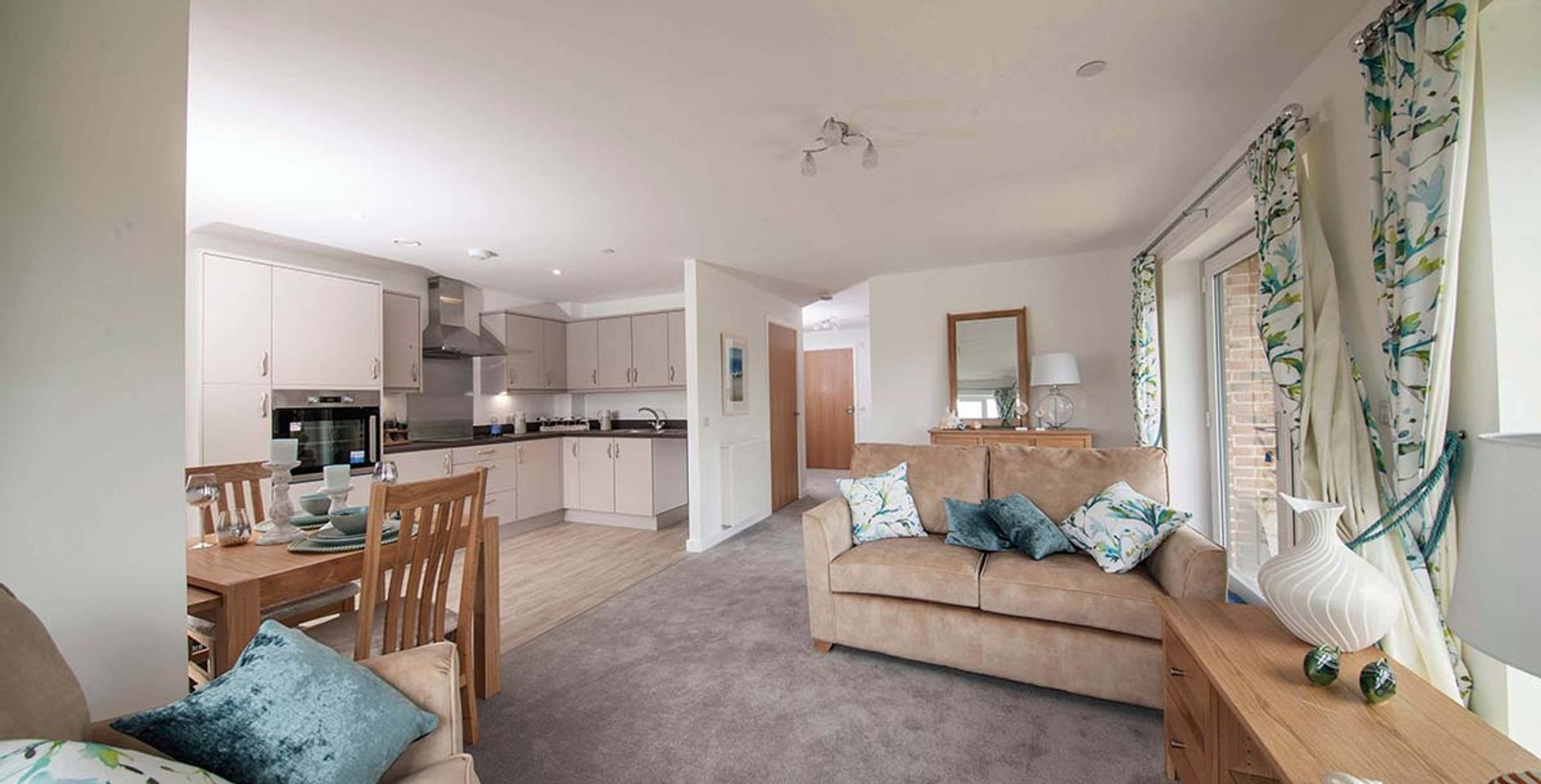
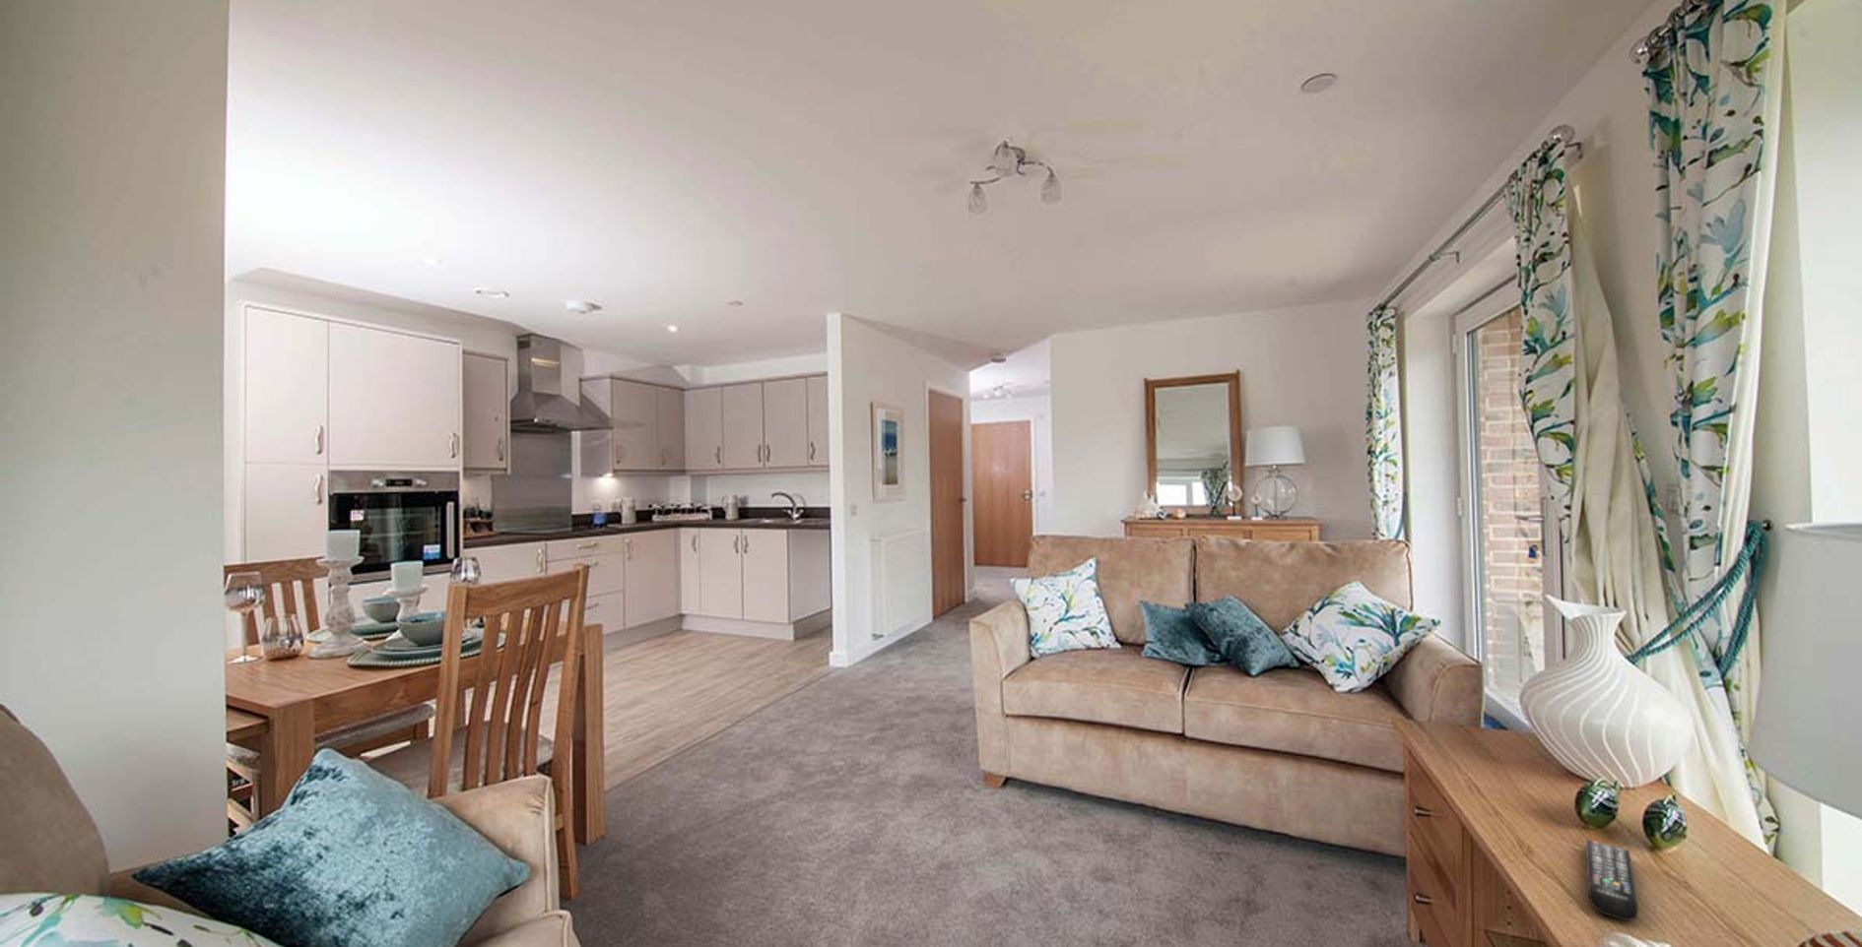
+ remote control (1609, 876)
